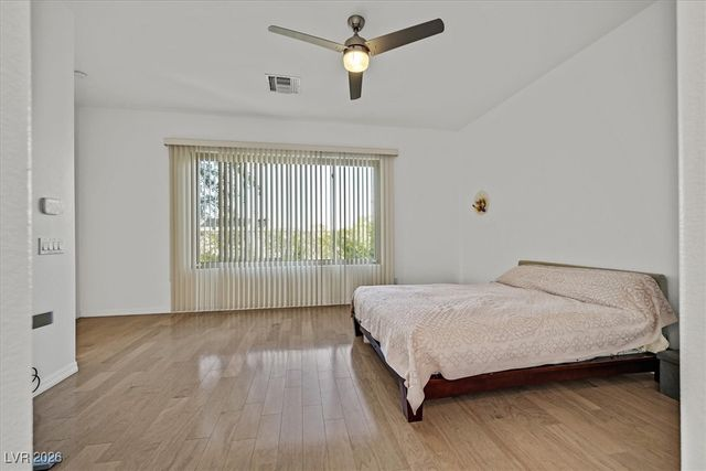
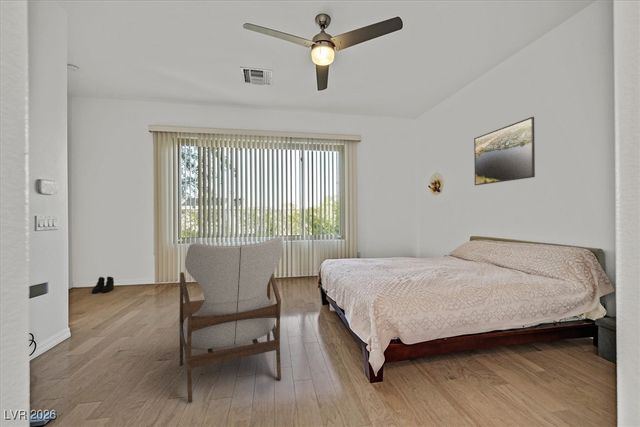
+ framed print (500, 155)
+ boots (103, 284)
+ armchair (230, 302)
